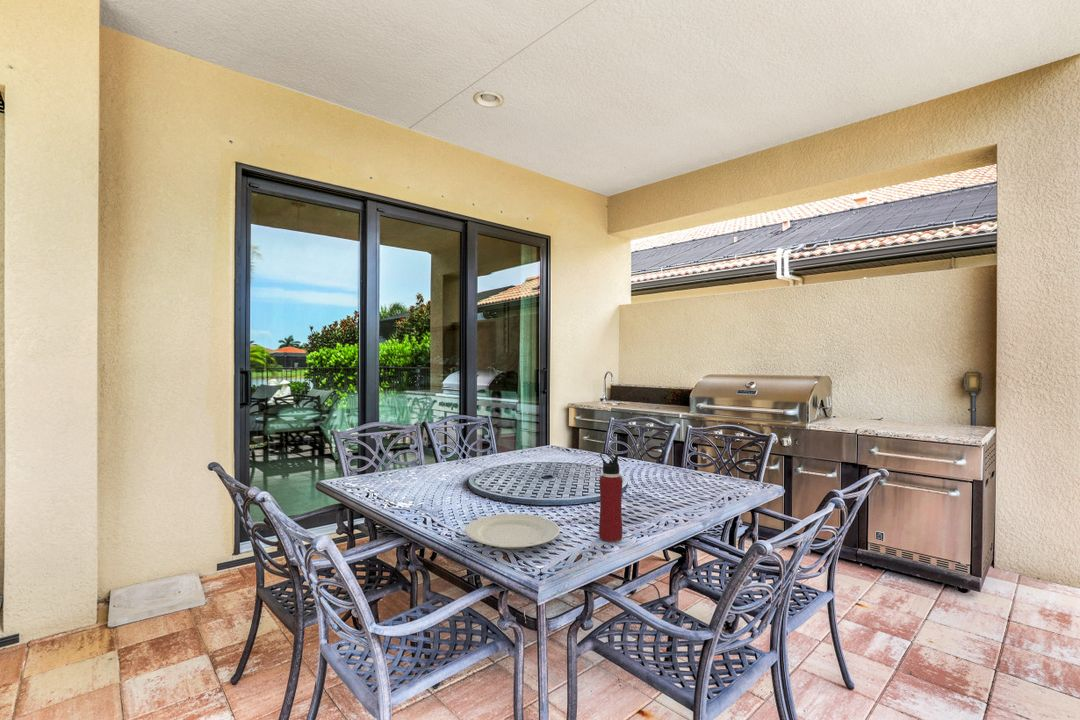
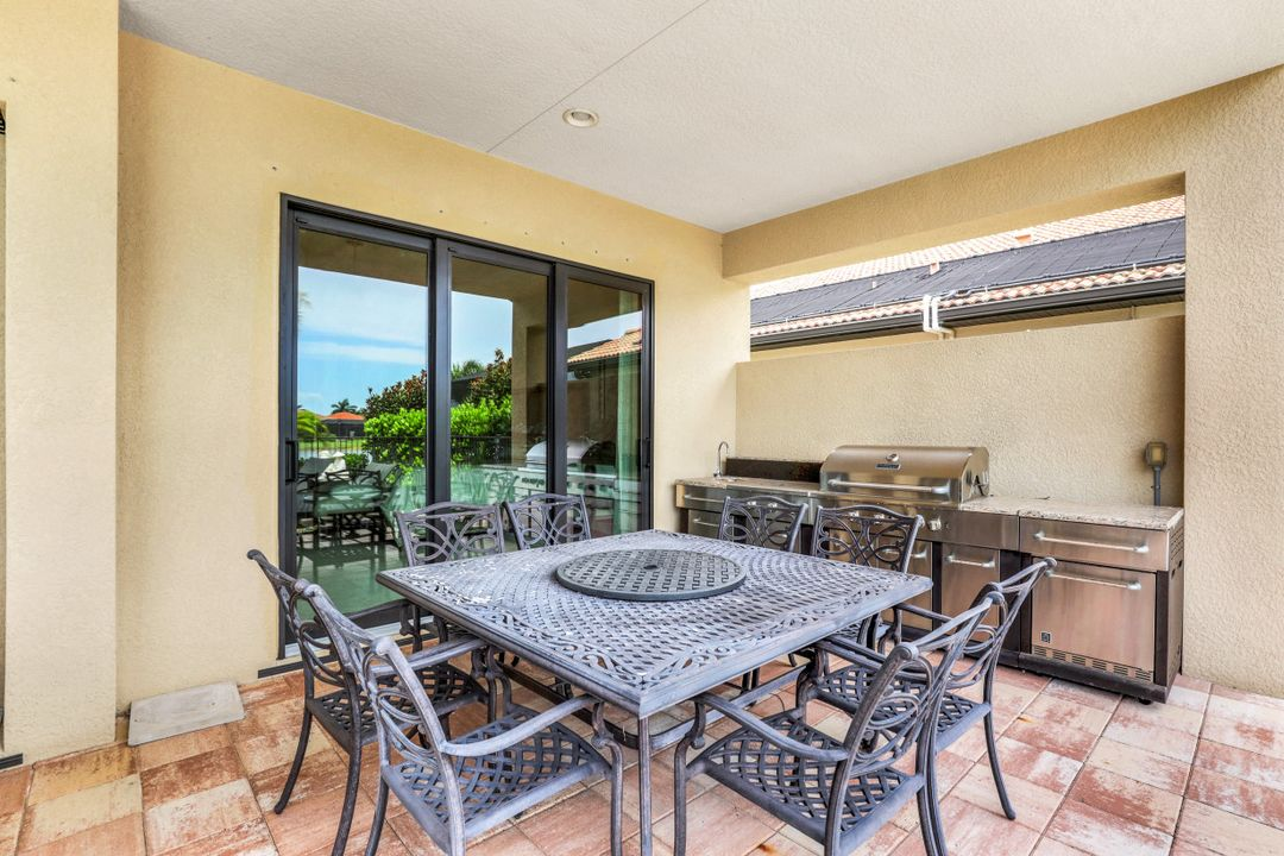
- water bottle (610, 495)
- chinaware (512, 532)
